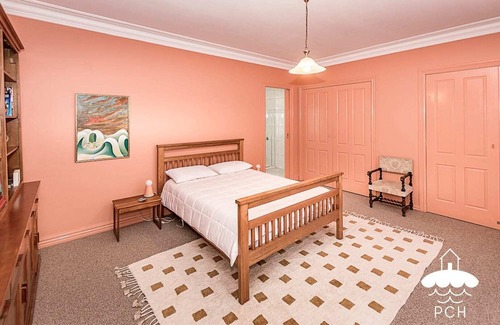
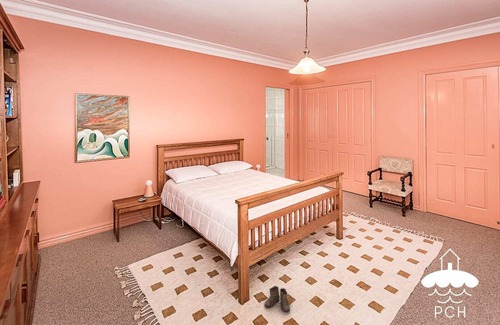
+ boots (277, 297)
